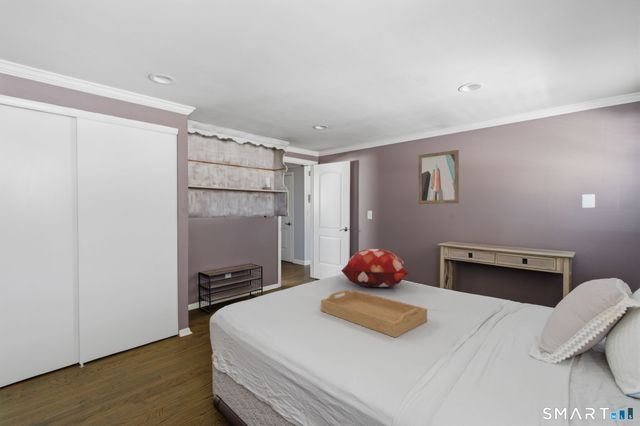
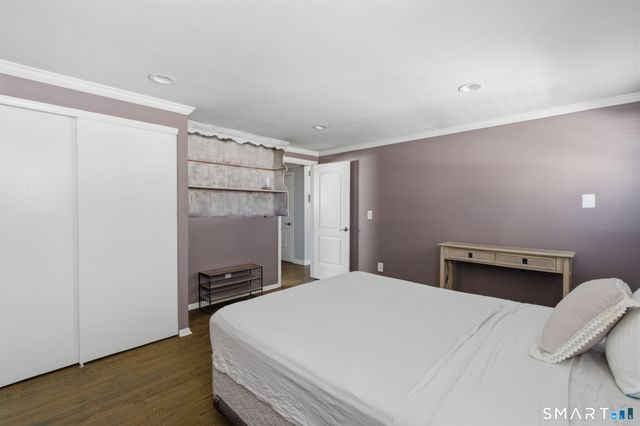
- wall art (437, 178)
- serving tray (371, 308)
- decorative pillow (375, 266)
